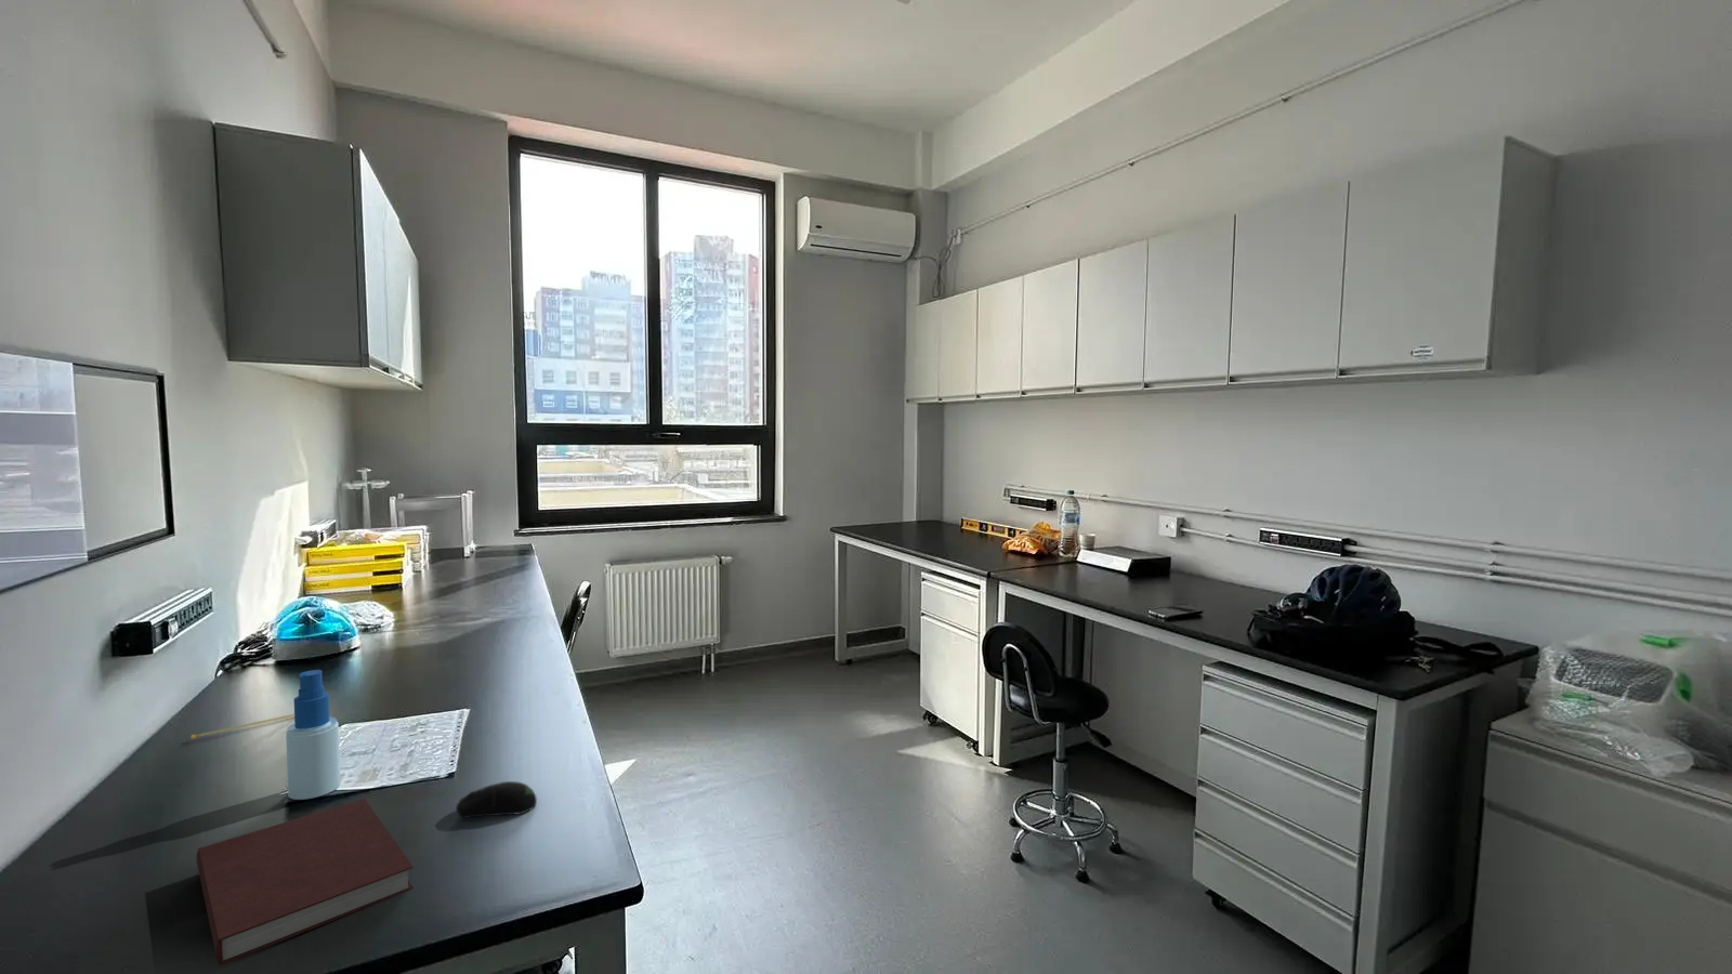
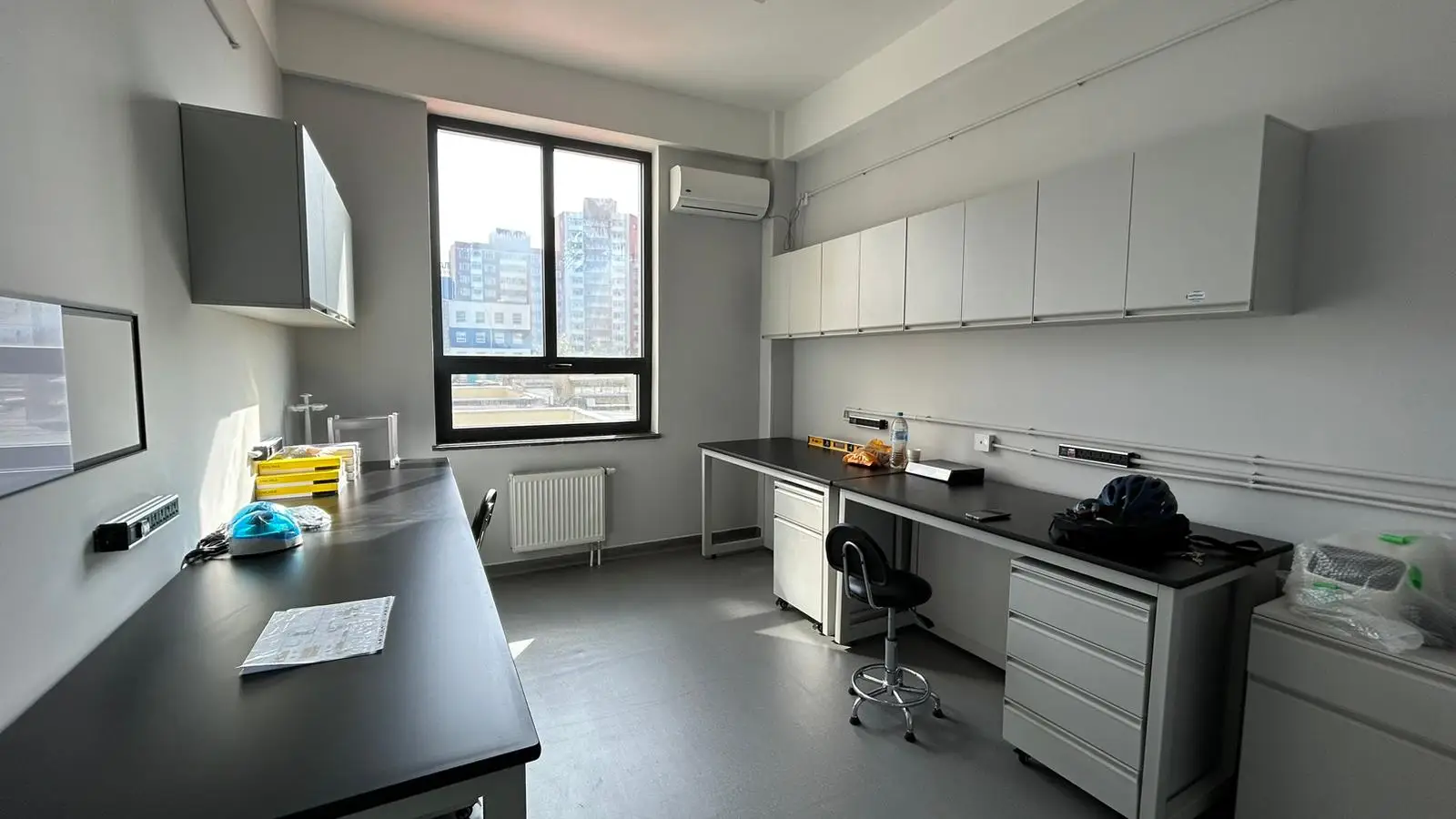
- computer mouse (497, 797)
- notebook (303, 868)
- pencil (258, 723)
- spray bottle (312, 730)
